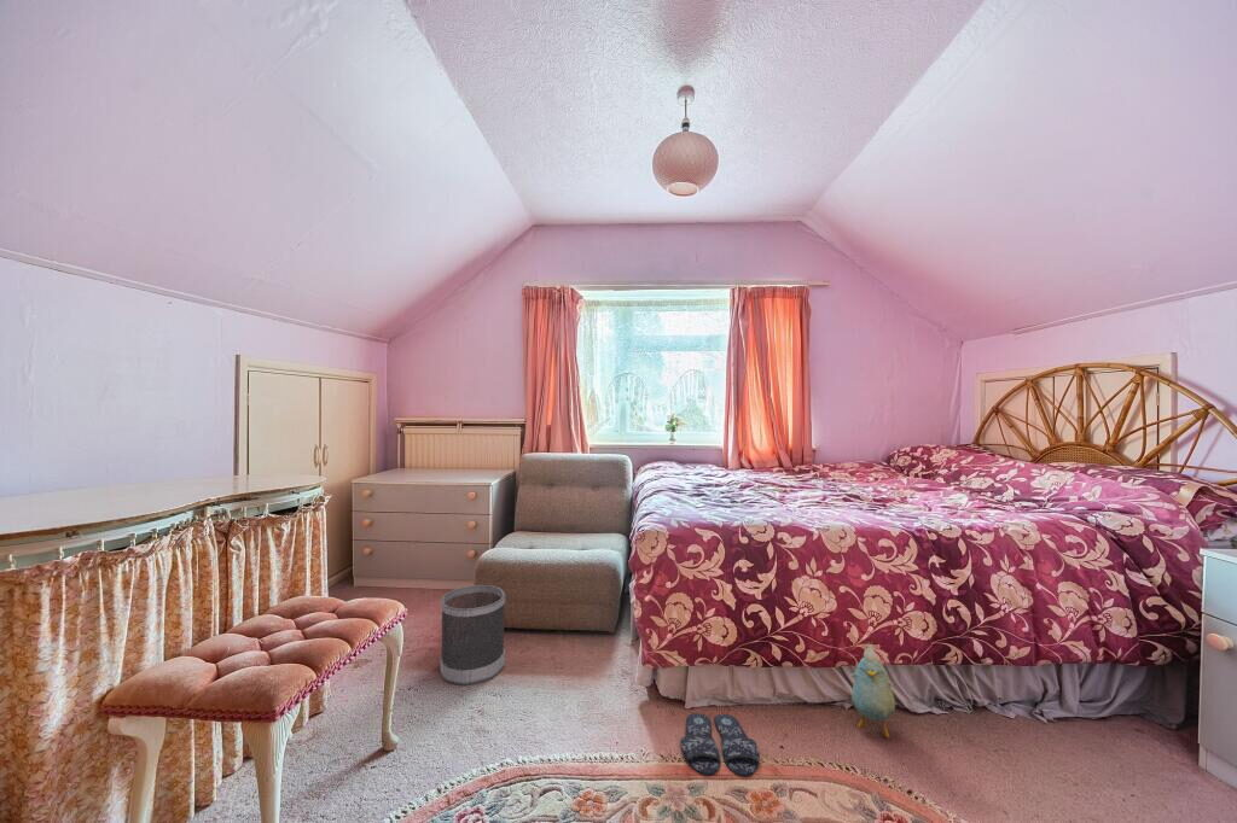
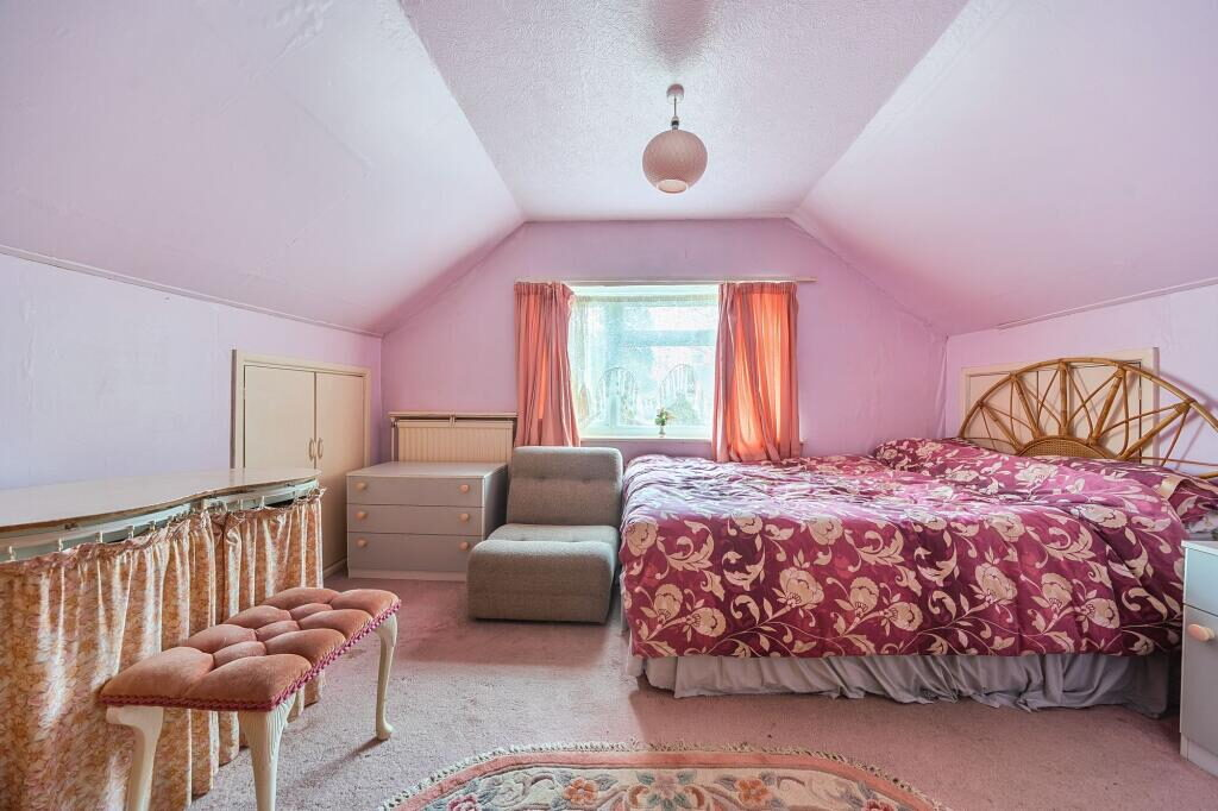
- slippers (720, 735)
- plush toy (872, 683)
- wastebasket (472, 631)
